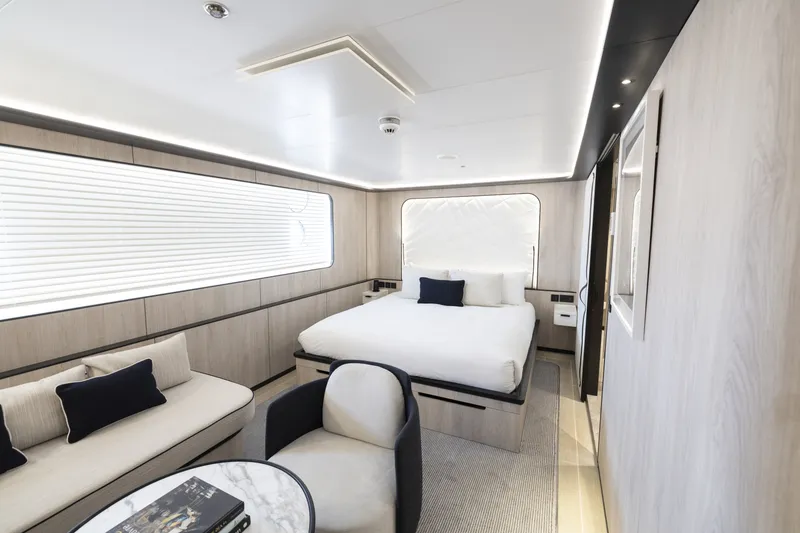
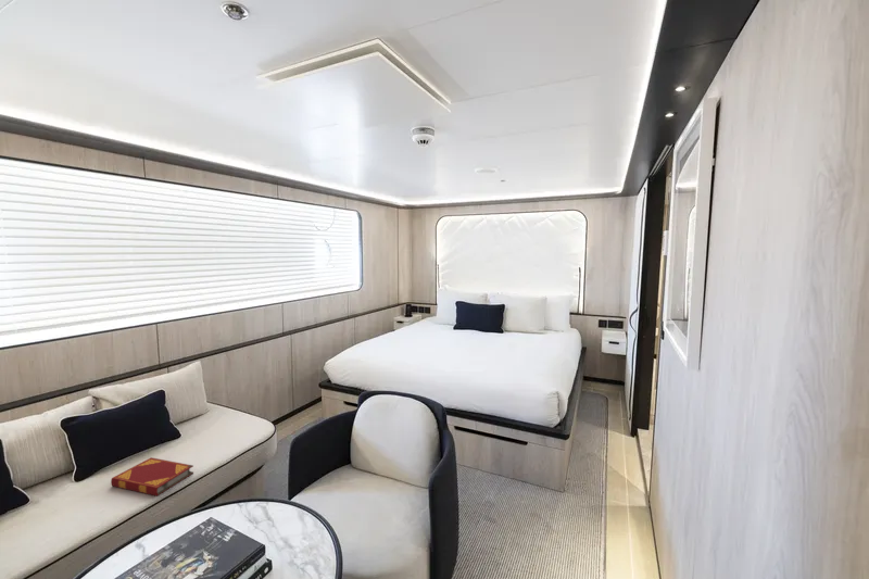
+ hardback book (153, 475)
